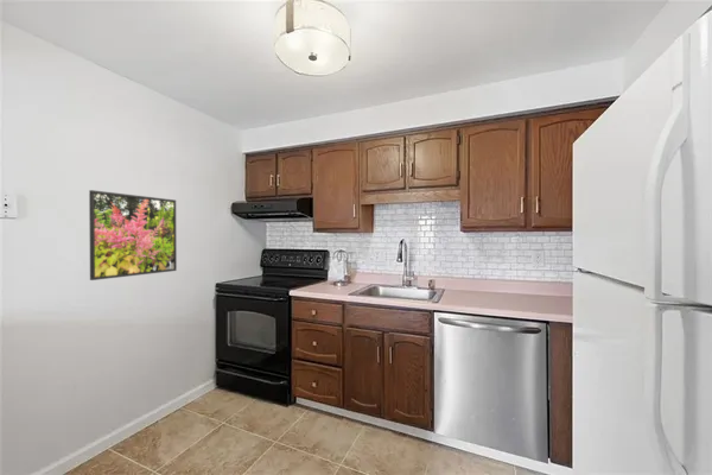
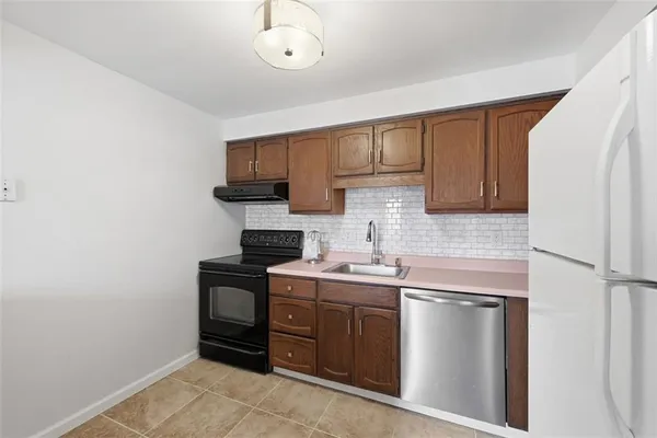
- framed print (138, 235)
